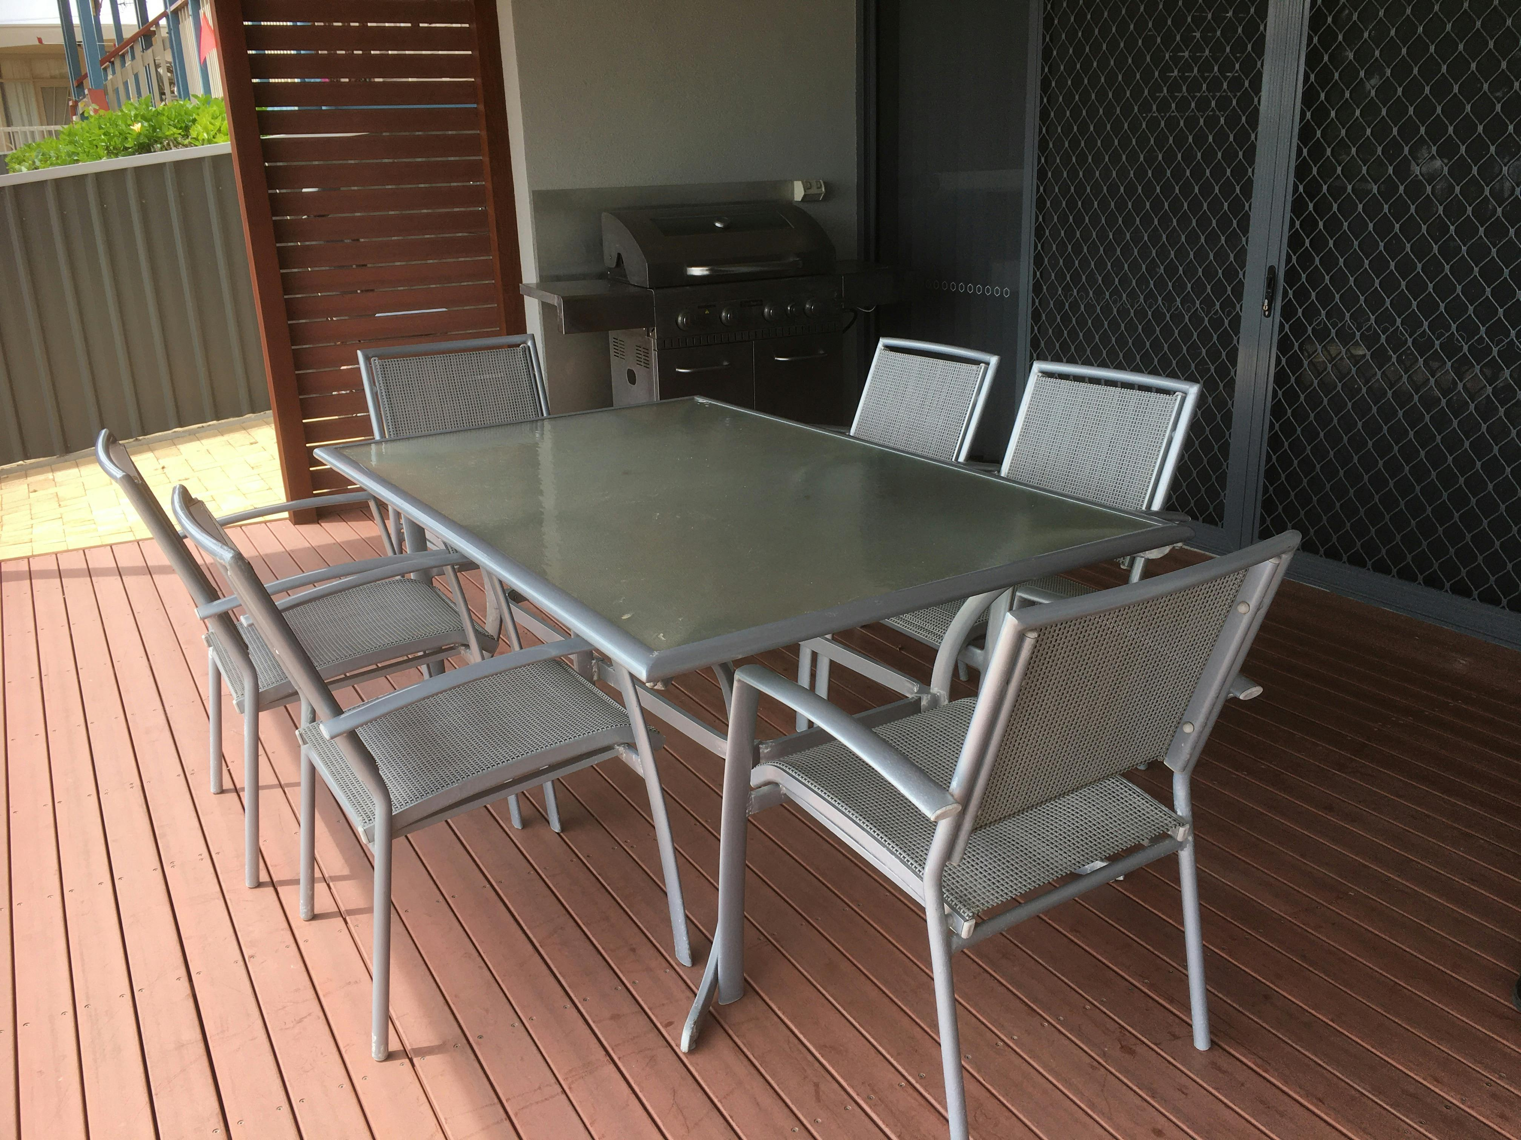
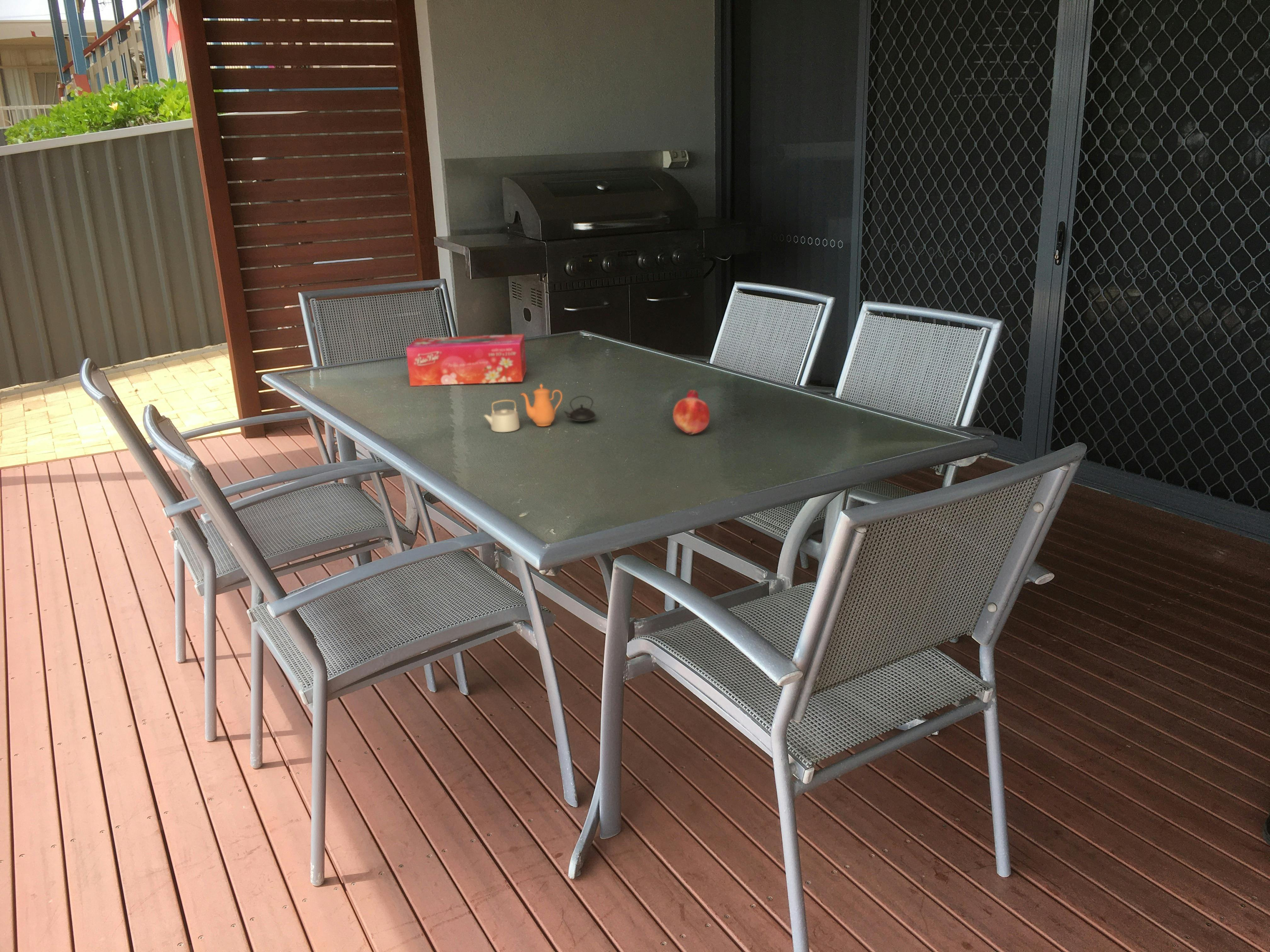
+ fruit (691, 412)
+ teapot (540, 405)
+ tissue box (468, 359)
